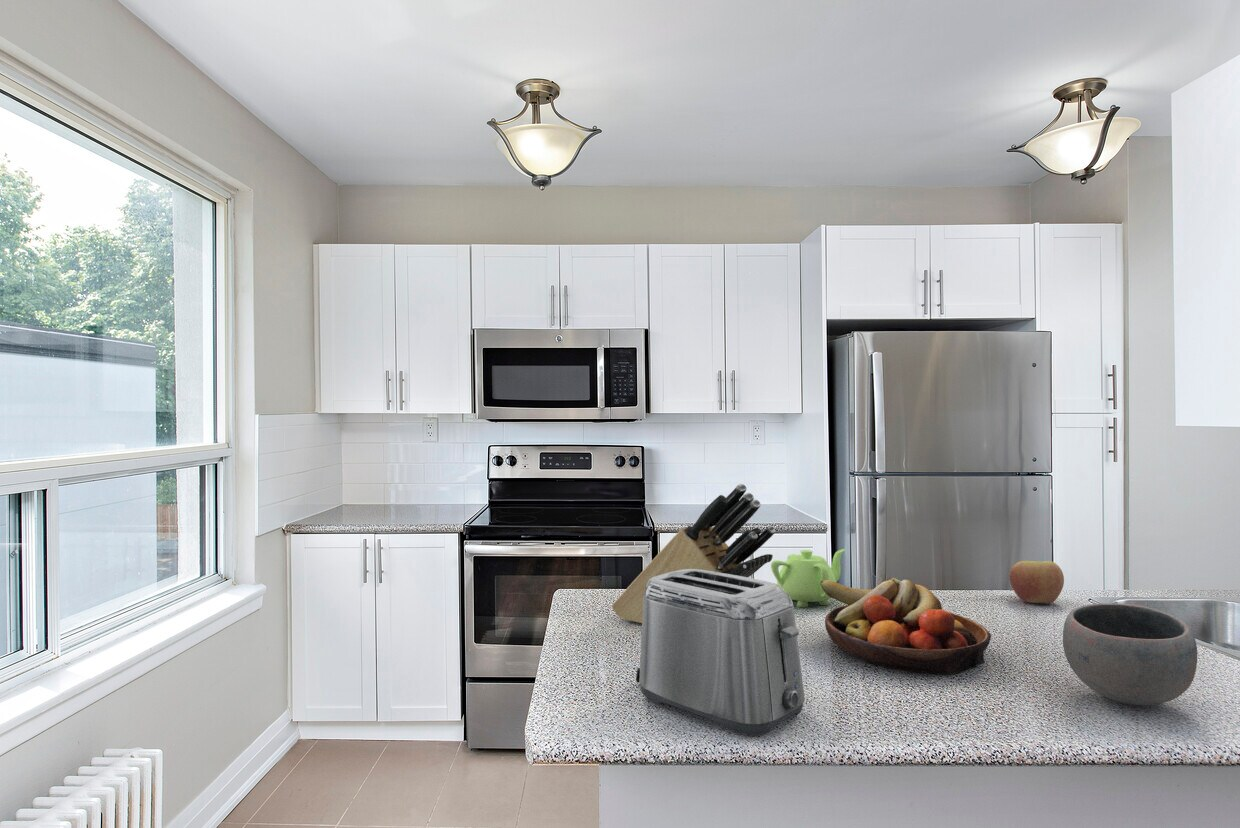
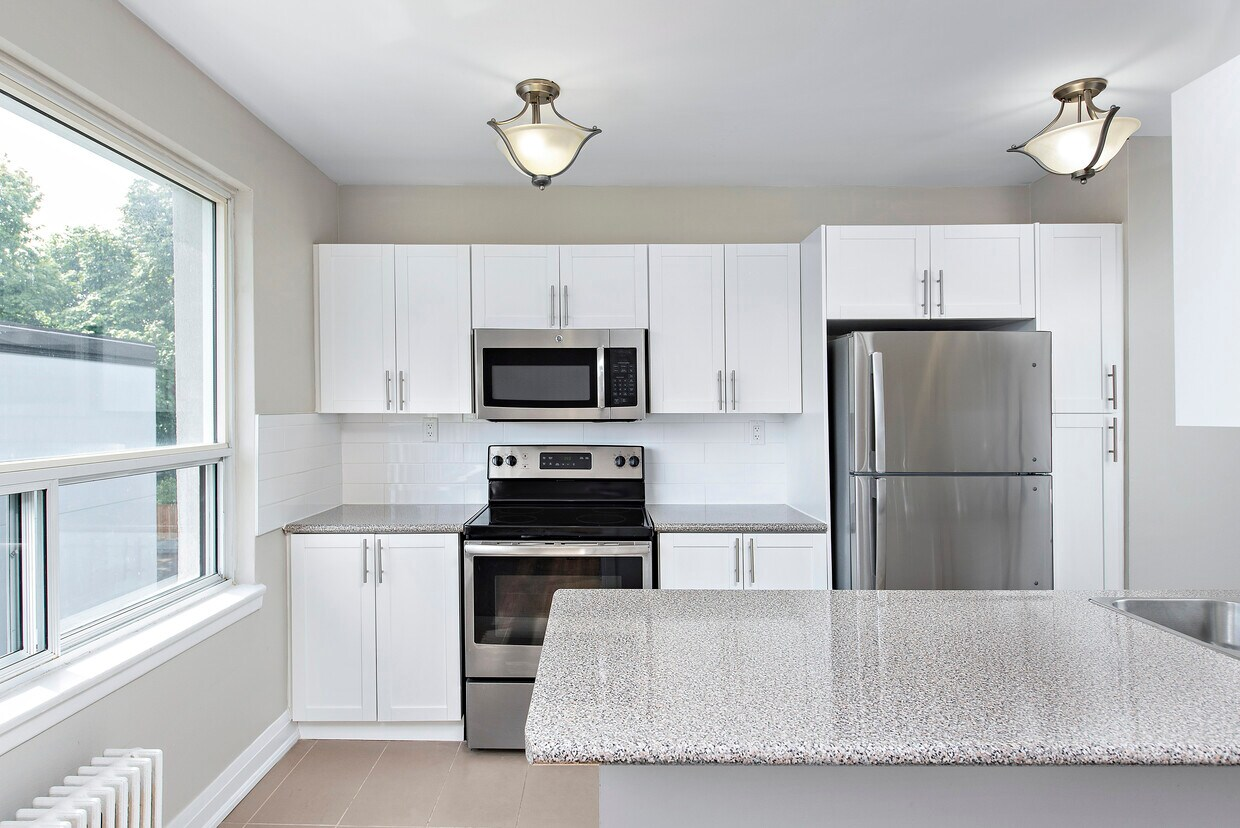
- bowl (1127, 656)
- fruit bowl (902, 618)
- teapot (809, 575)
- knife block (691, 554)
- toaster (712, 641)
- apple (1036, 580)
